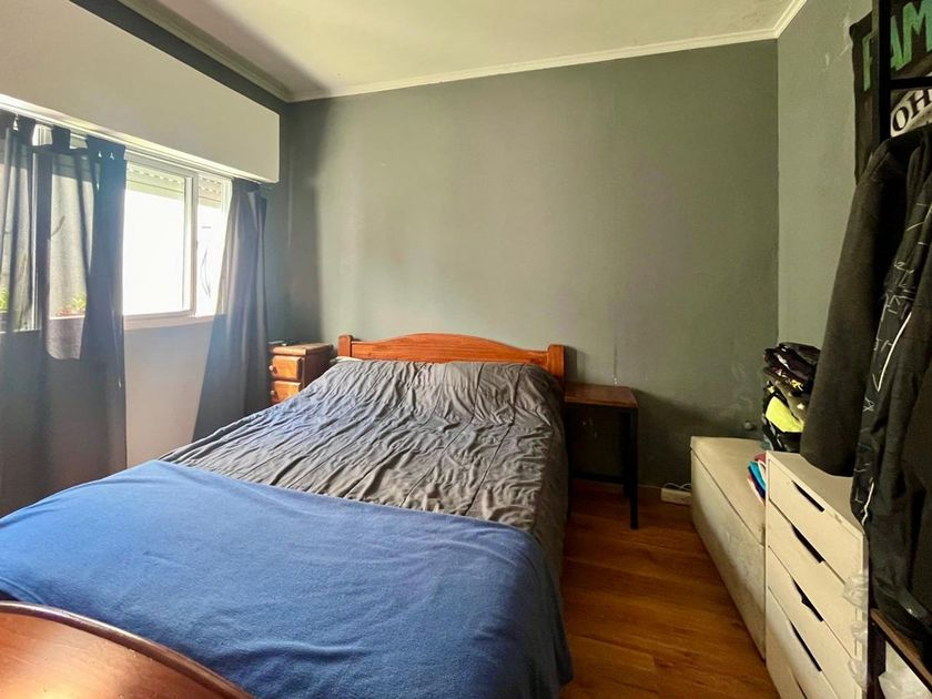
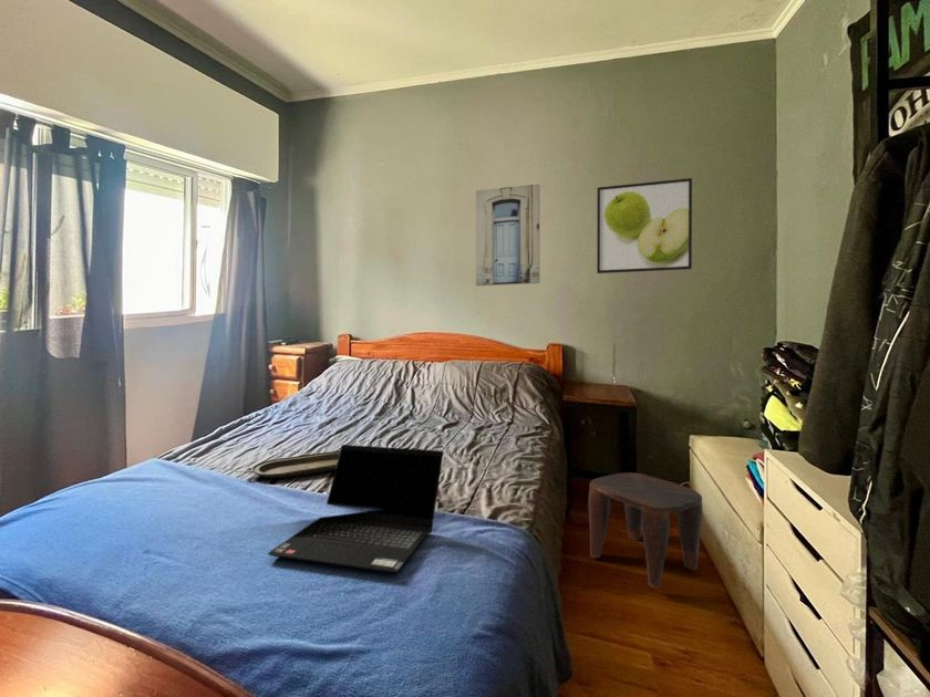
+ laptop computer (364, 499)
+ serving tray (310, 464)
+ stool (642, 523)
+ wall art (507, 236)
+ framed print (642, 227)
